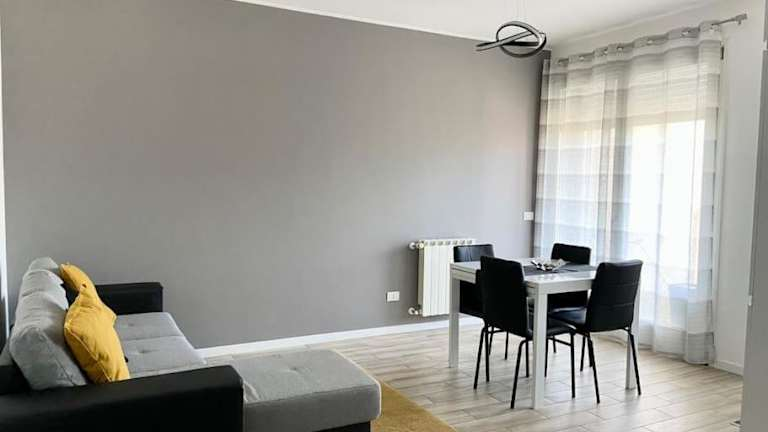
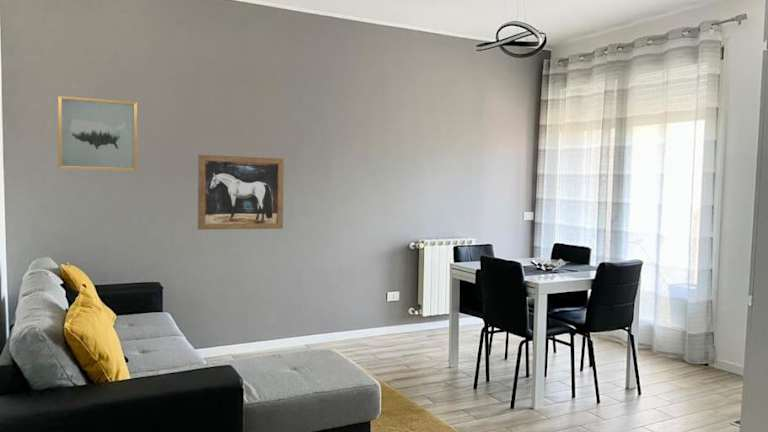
+ wall art (242, 192)
+ wall art (98, 134)
